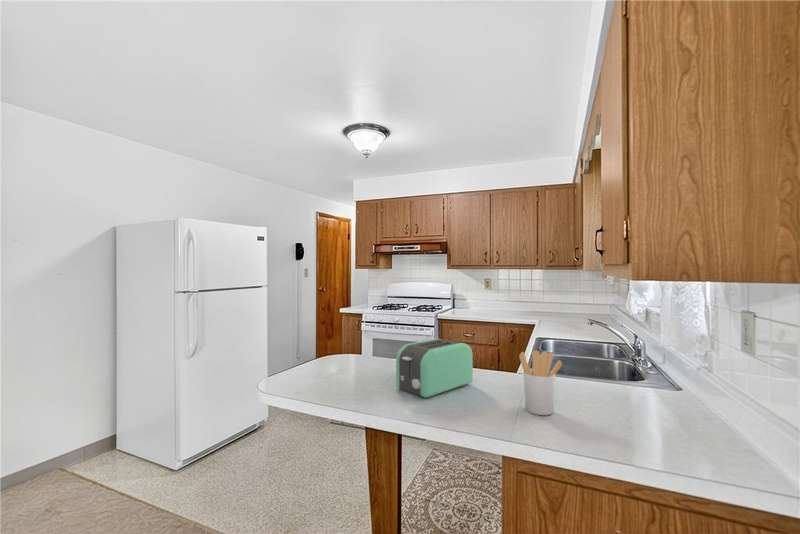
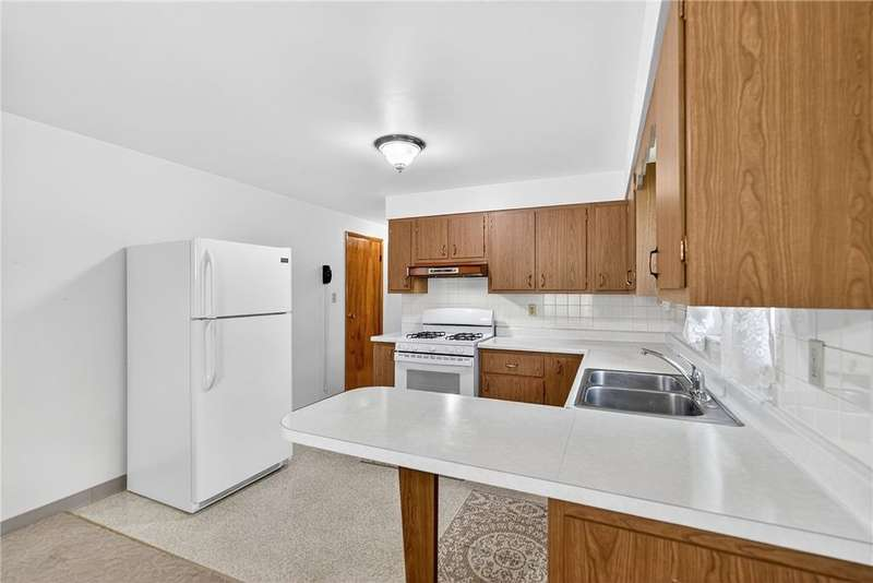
- utensil holder (540, 379)
- toaster (435, 365)
